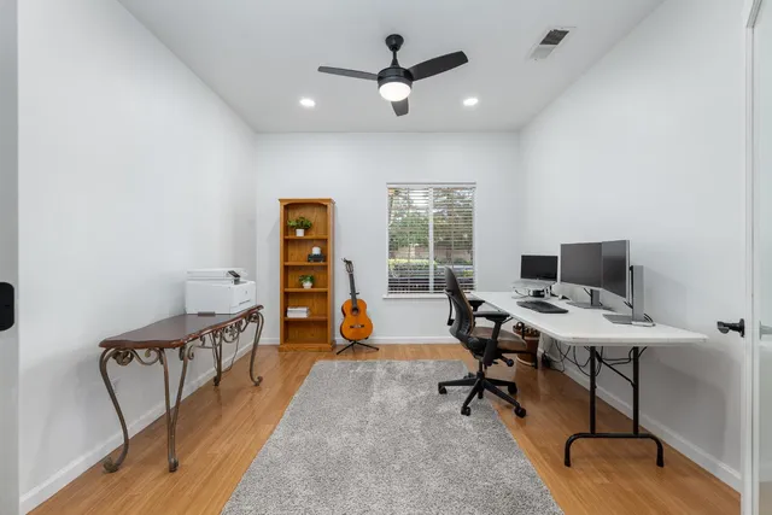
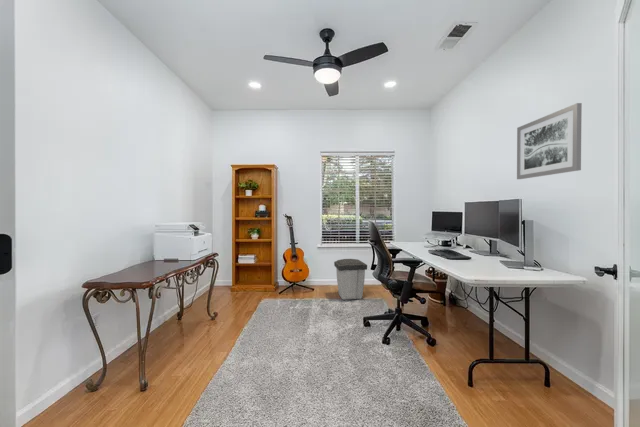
+ wall art (544, 146)
+ trash can (350, 278)
